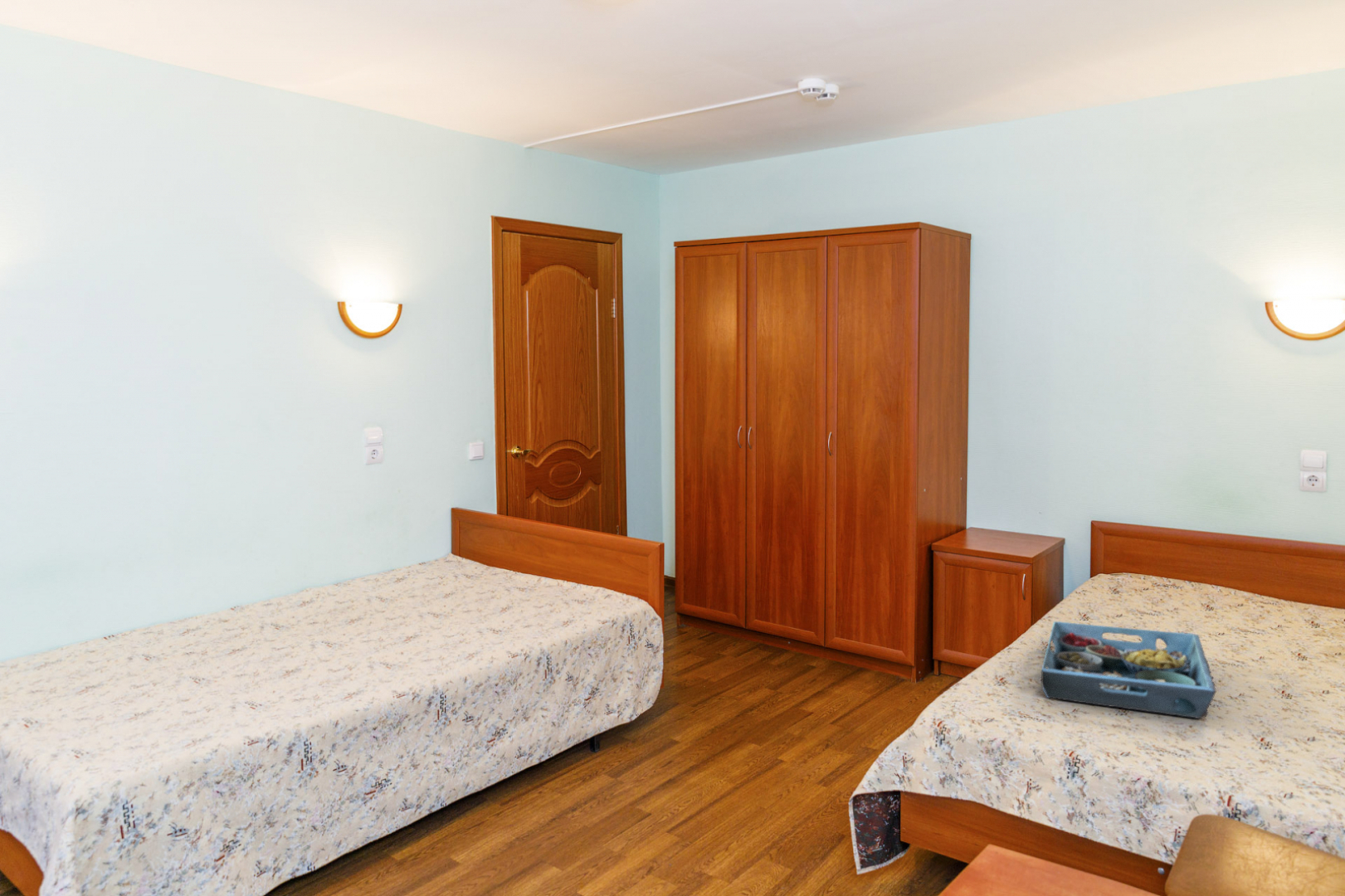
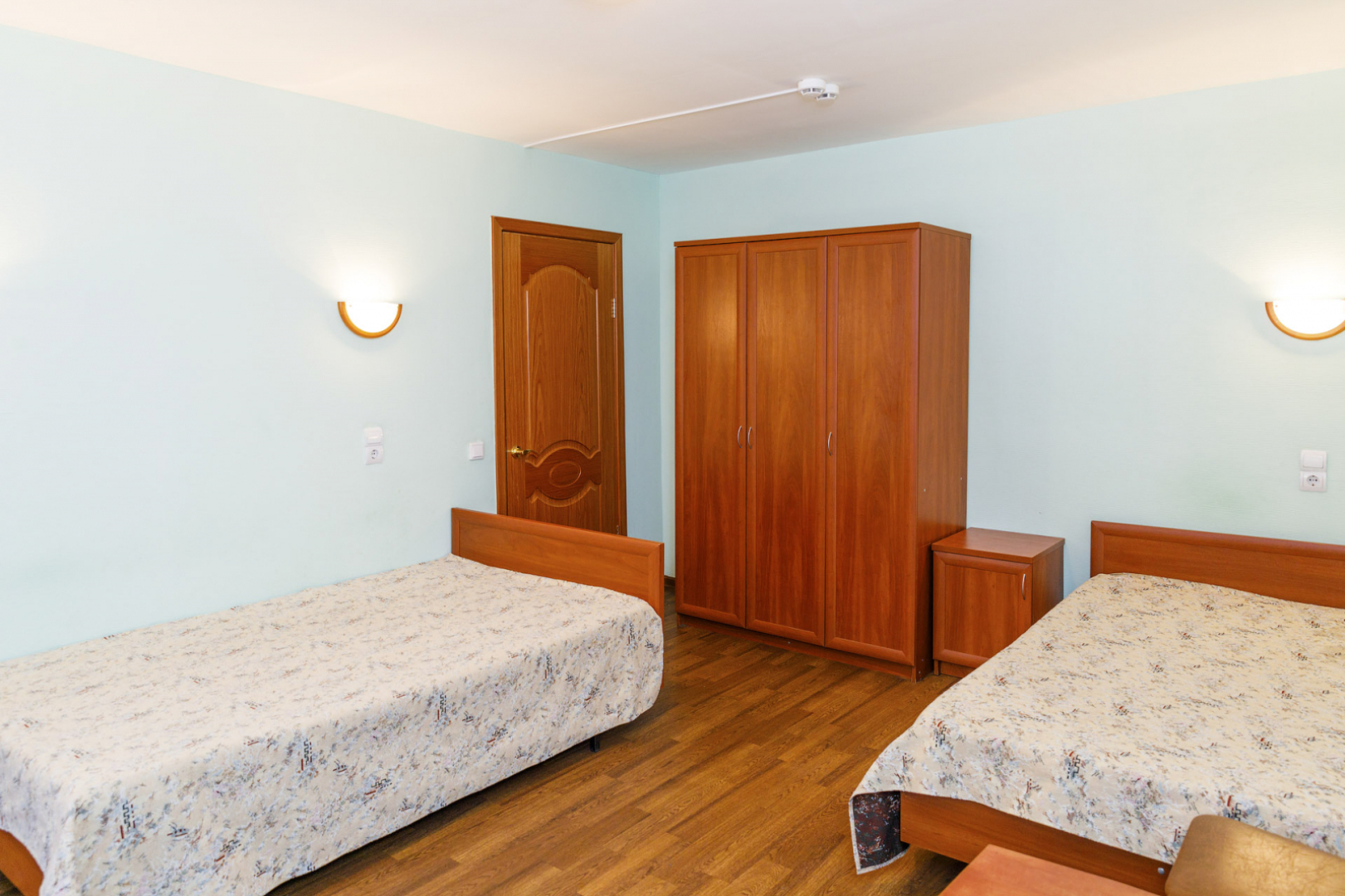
- serving tray (1124, 663)
